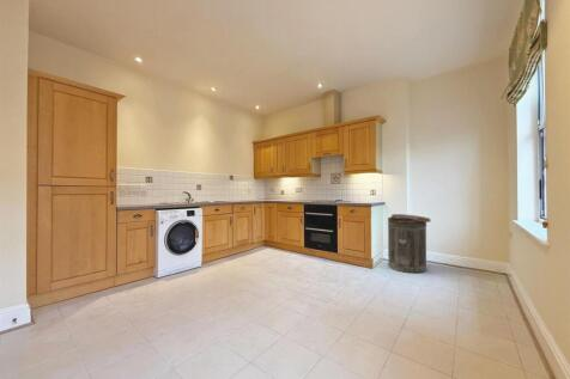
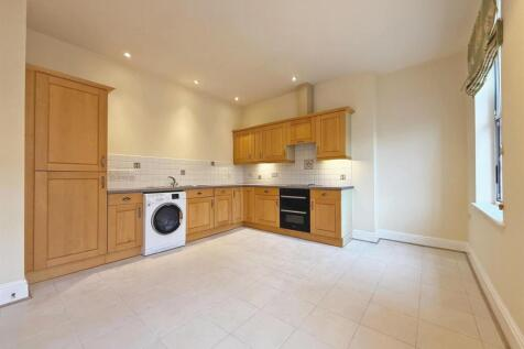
- trash can lid (408, 240)
